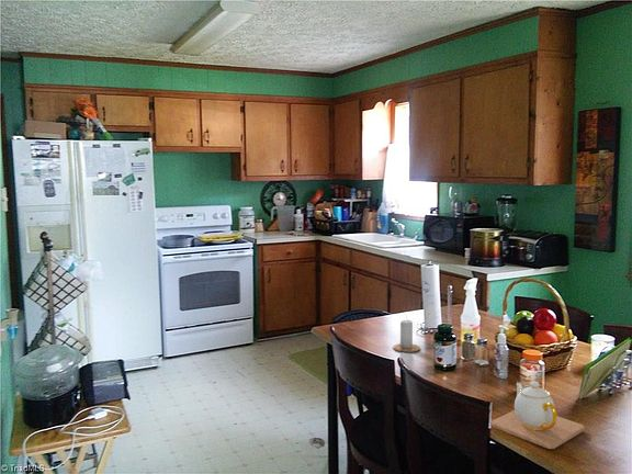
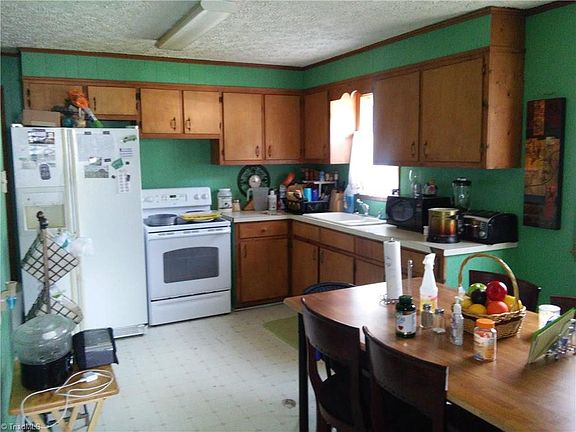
- candle (406, 328)
- teapot (538, 404)
